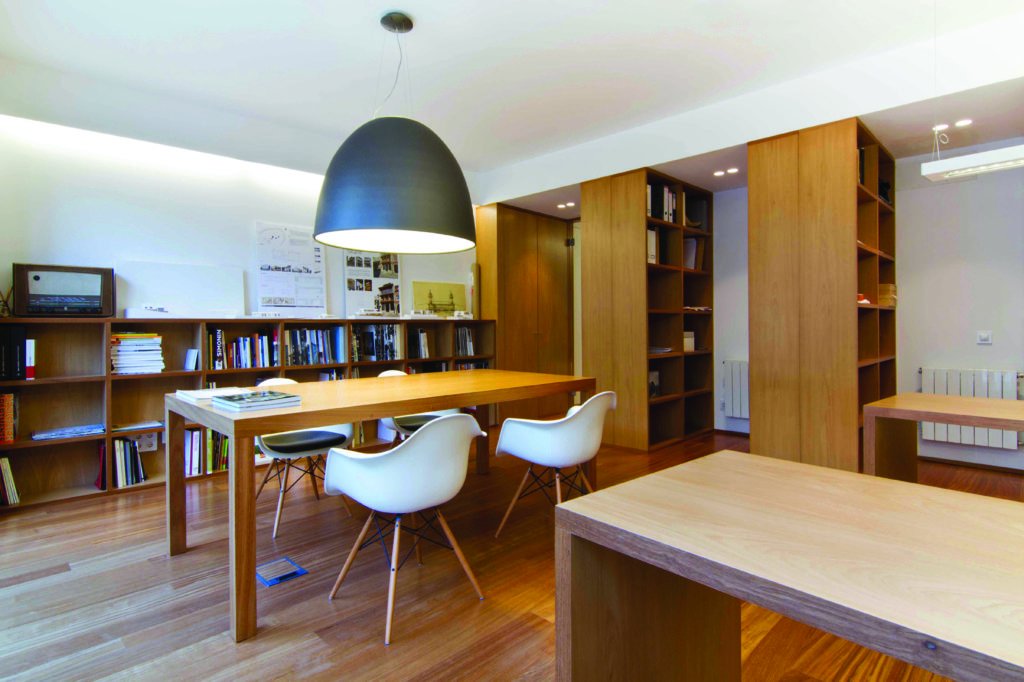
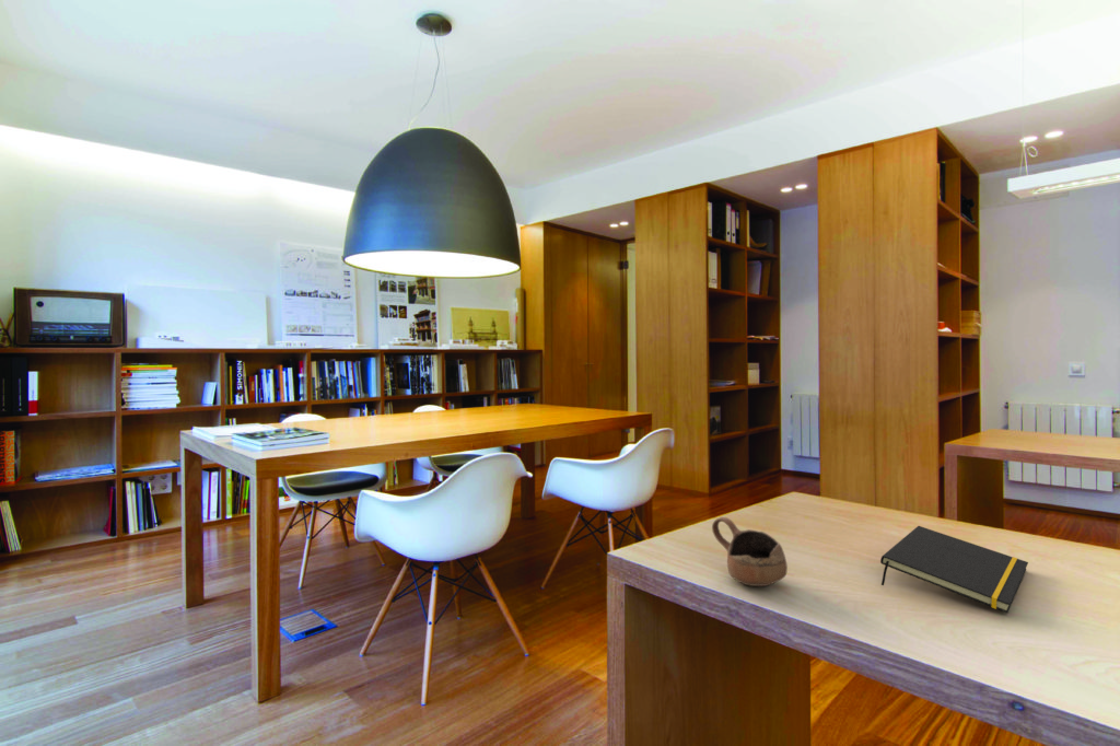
+ cup (751, 550)
+ notepad (956, 562)
